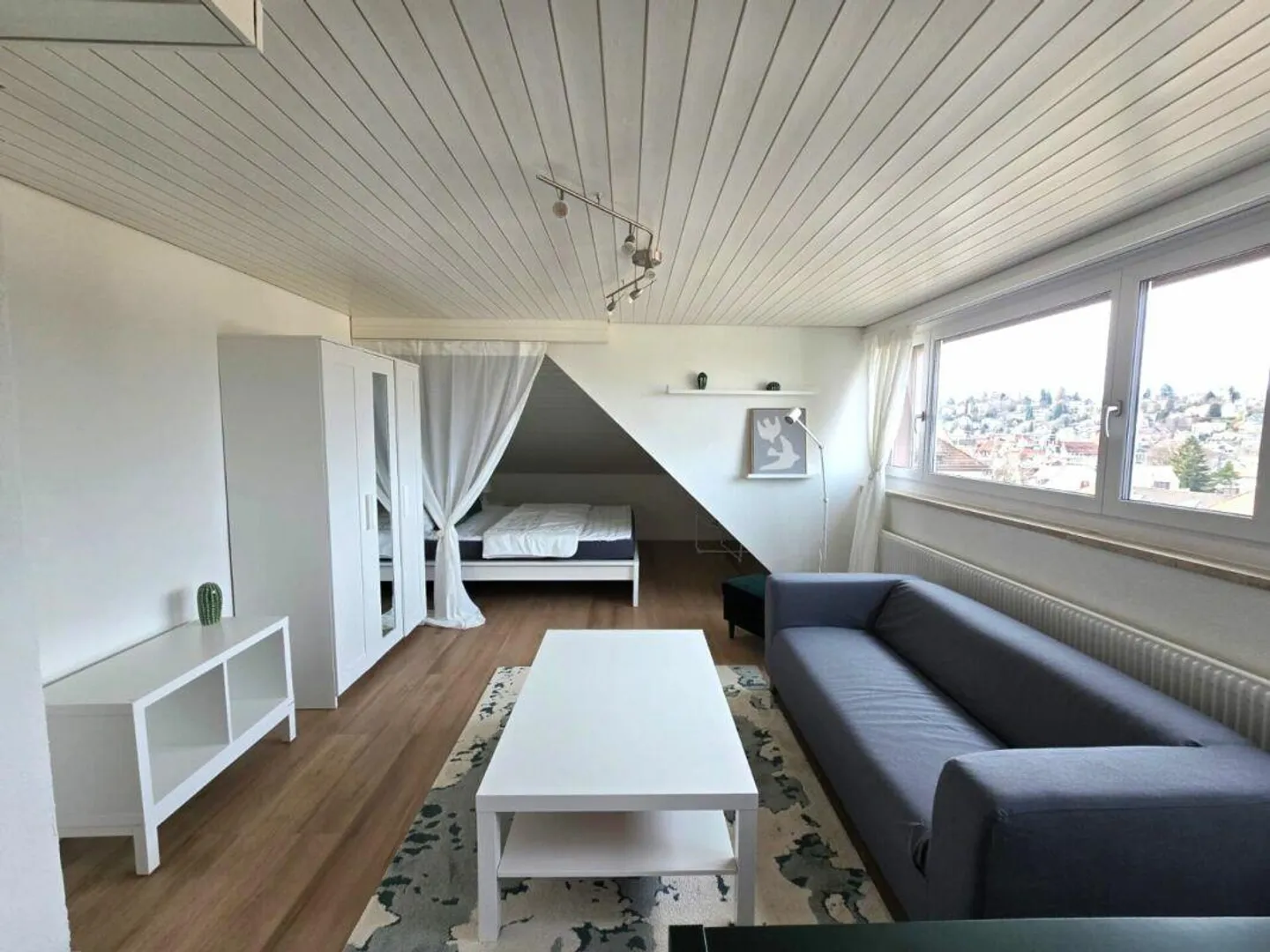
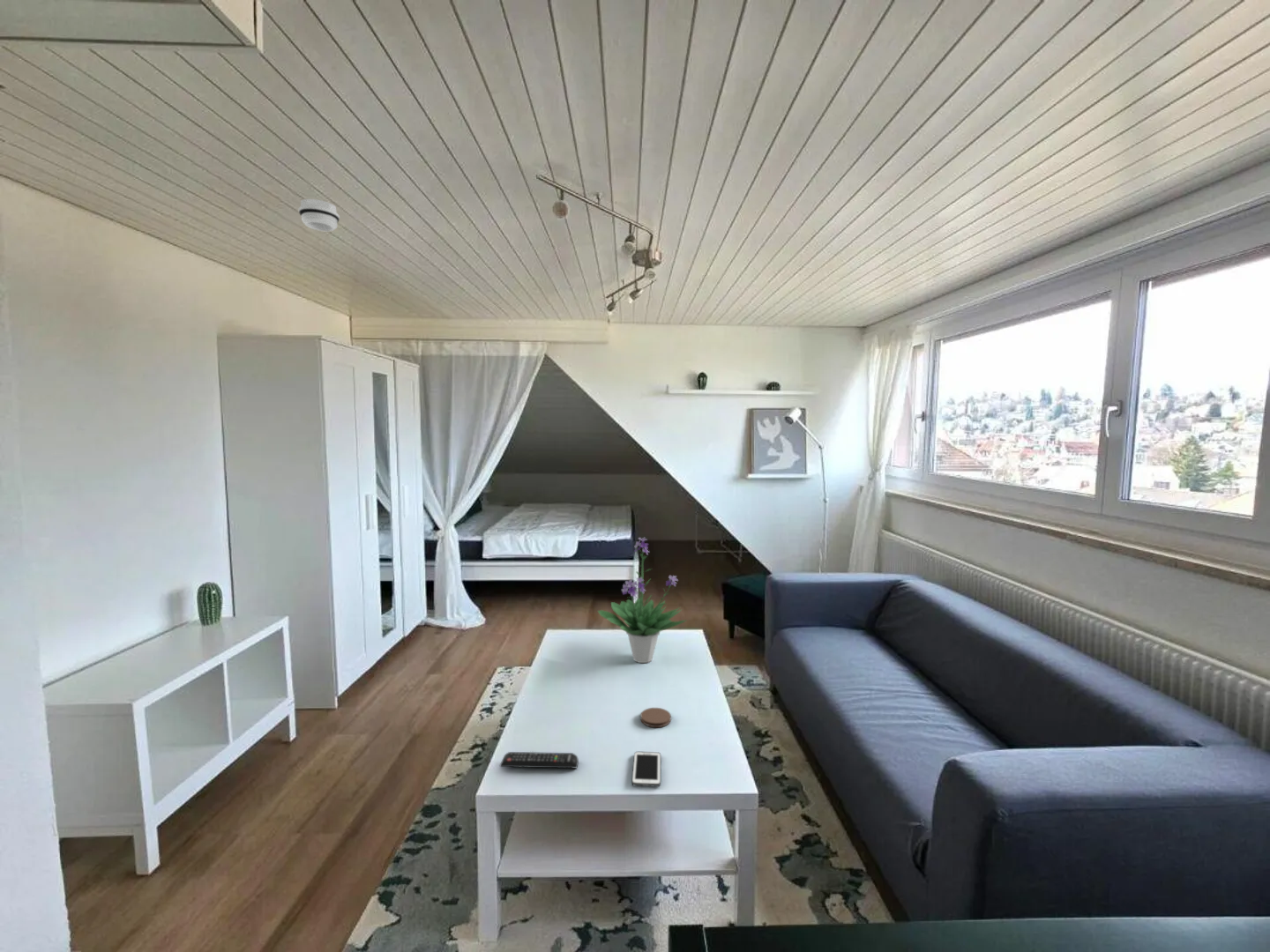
+ cell phone (646, 768)
+ smoke detector (319, 216)
+ potted plant (642, 599)
+ coaster (655, 717)
+ remote control (539, 761)
